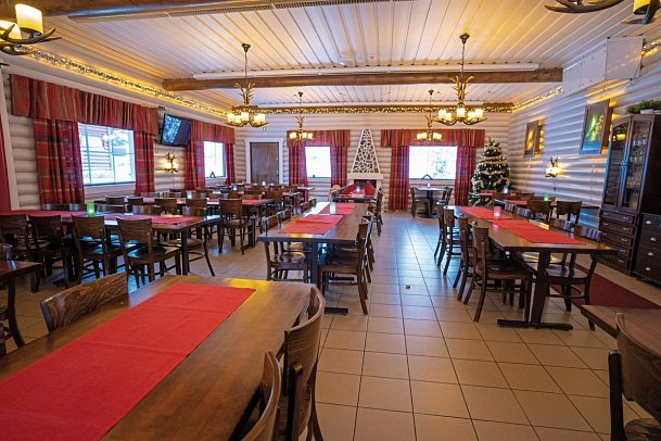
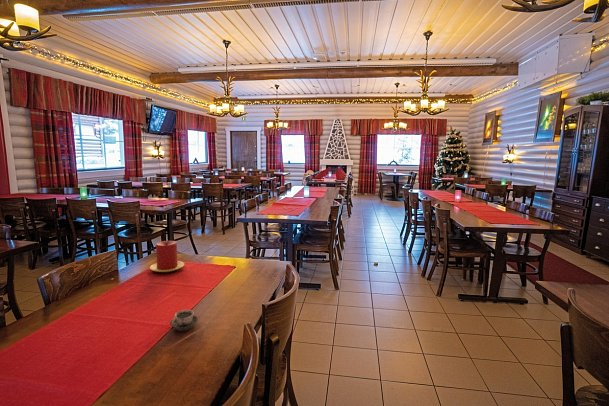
+ cup (184, 320)
+ candle (166, 255)
